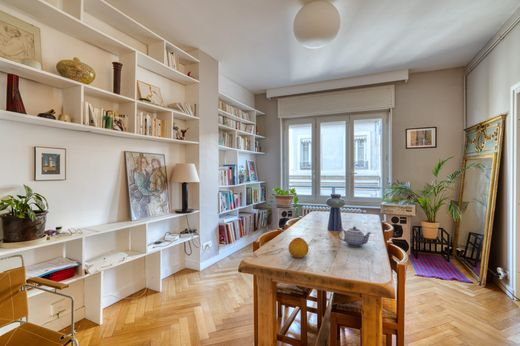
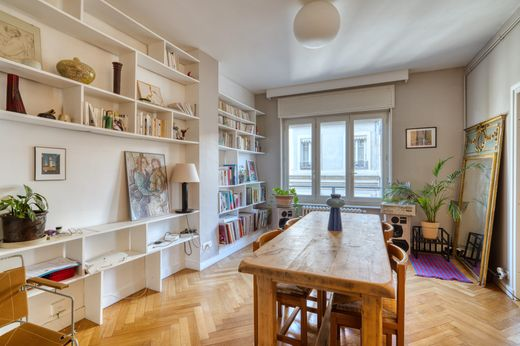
- teapot (354, 235)
- fruit (298, 246)
